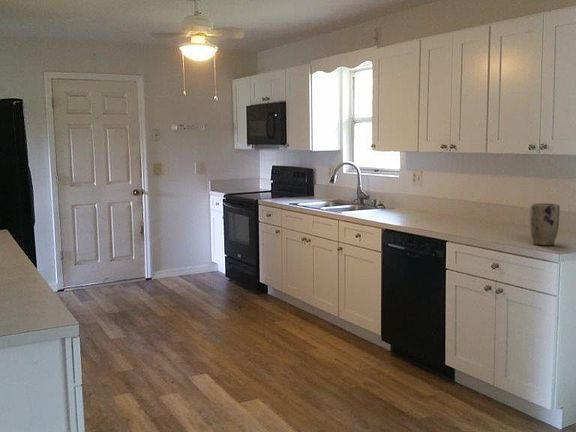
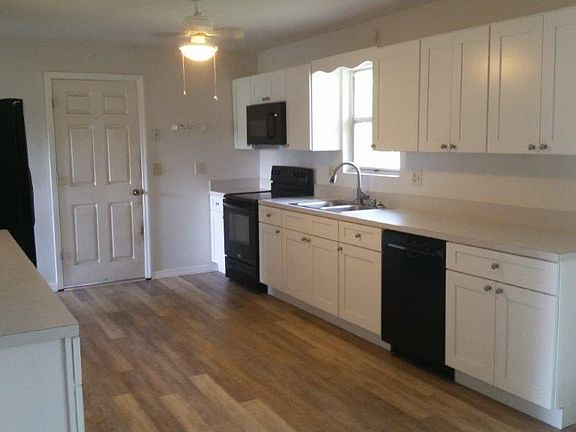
- plant pot (544, 224)
